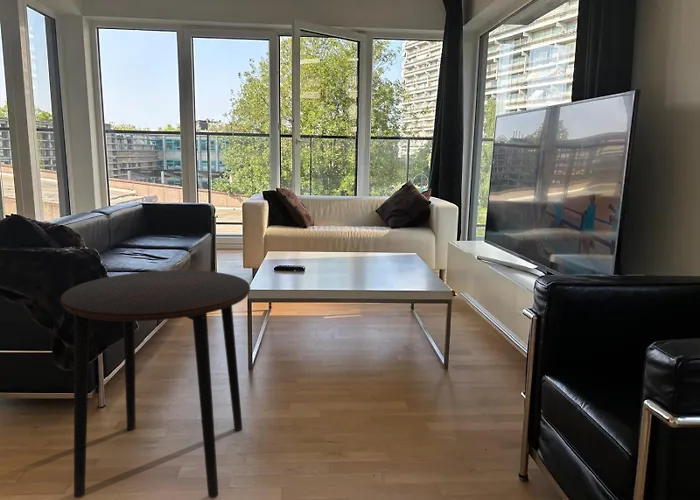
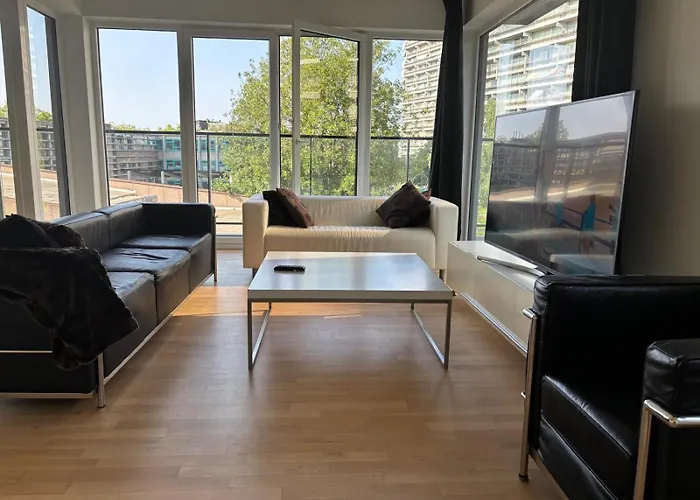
- side table (134, 375)
